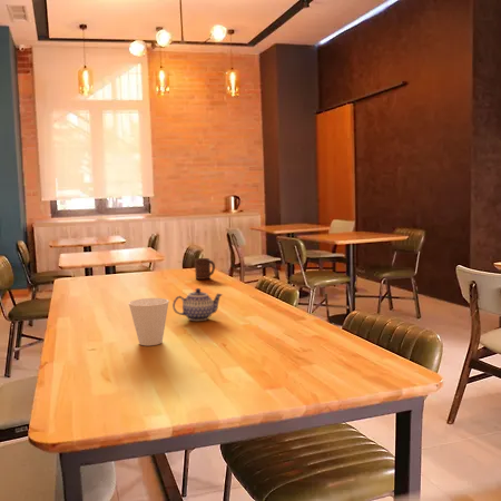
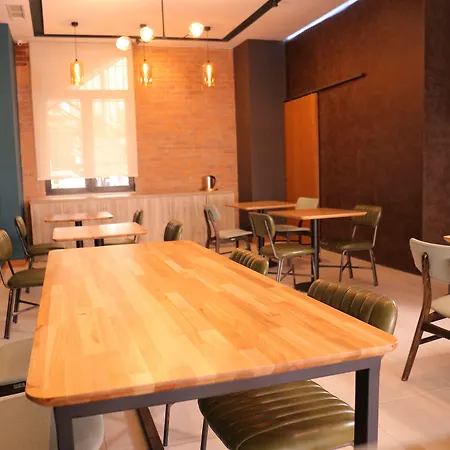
- teapot (197, 303)
- cup (205, 268)
- cup (149, 322)
